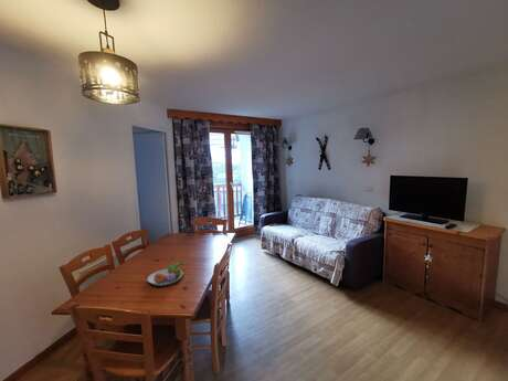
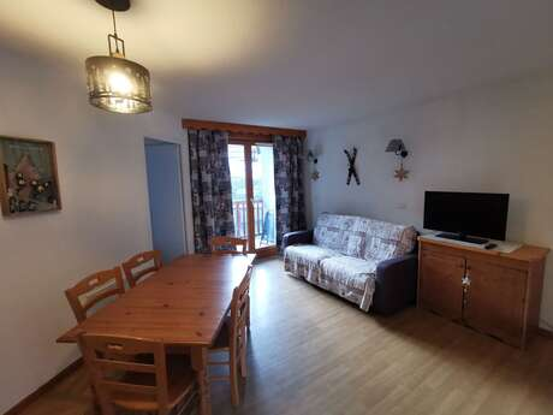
- fruit bowl (167, 272)
